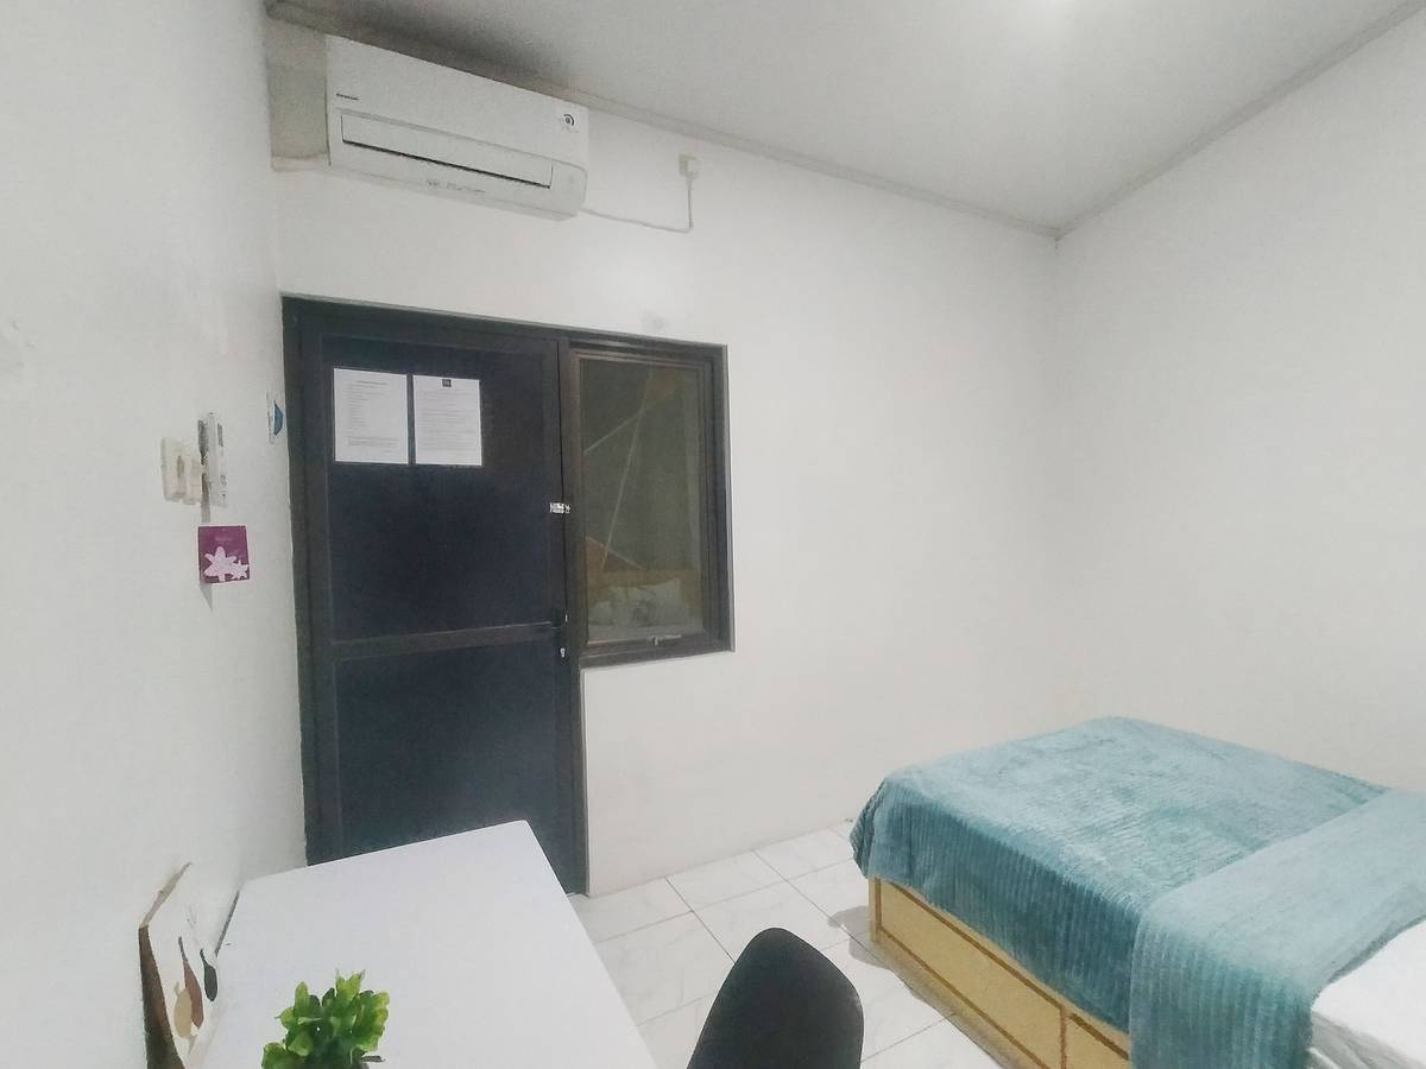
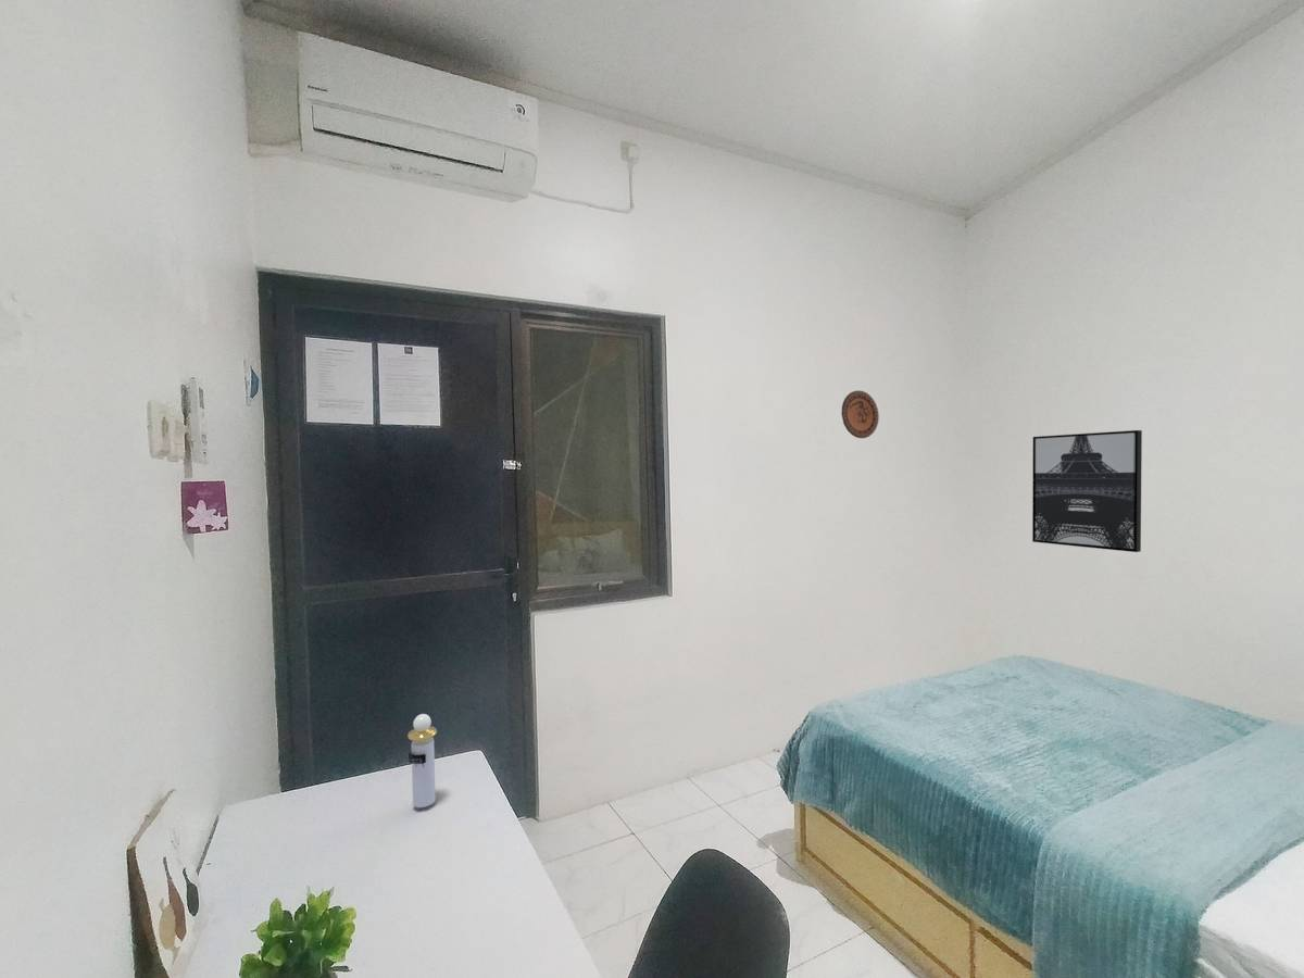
+ perfume bottle (423, 760)
+ decorative plate (860, 414)
+ wall art (1082, 490)
